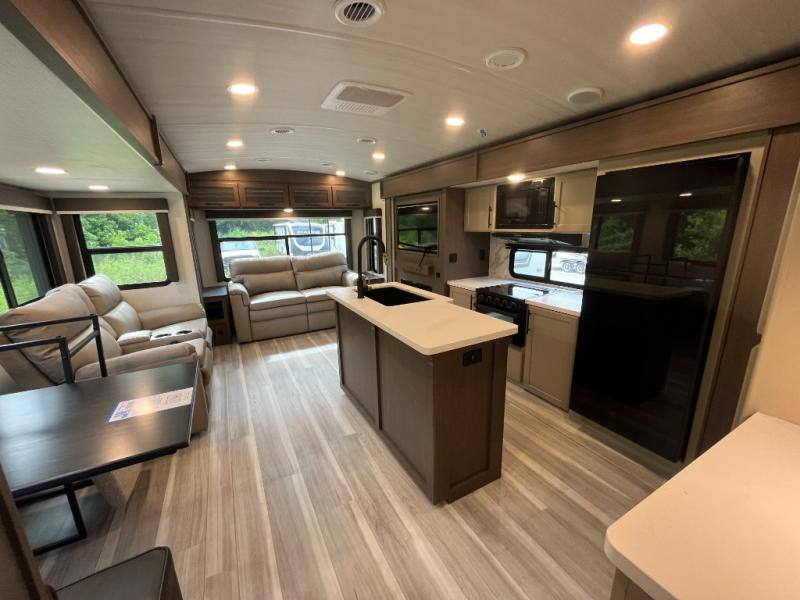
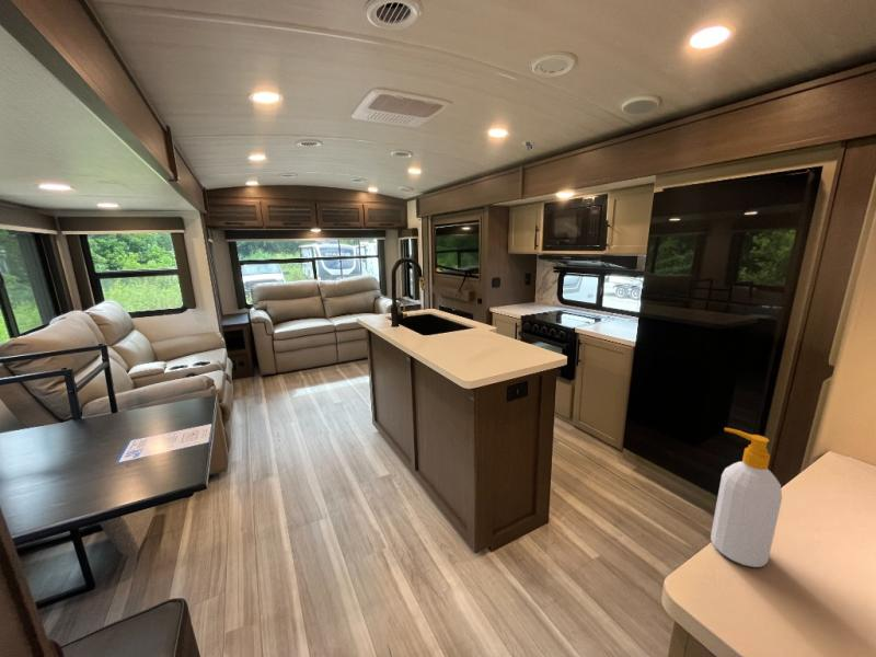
+ soap bottle (746, 494)
